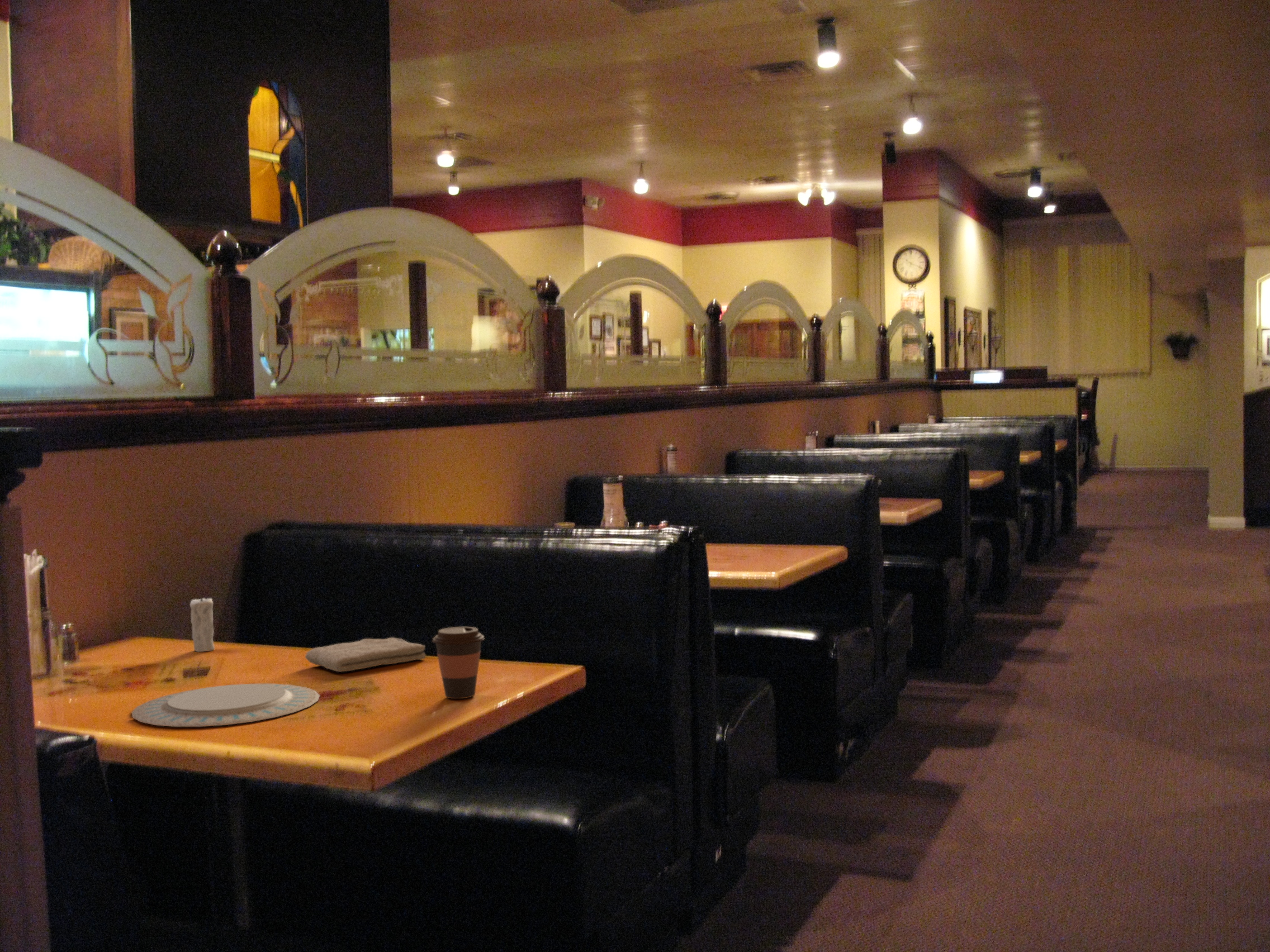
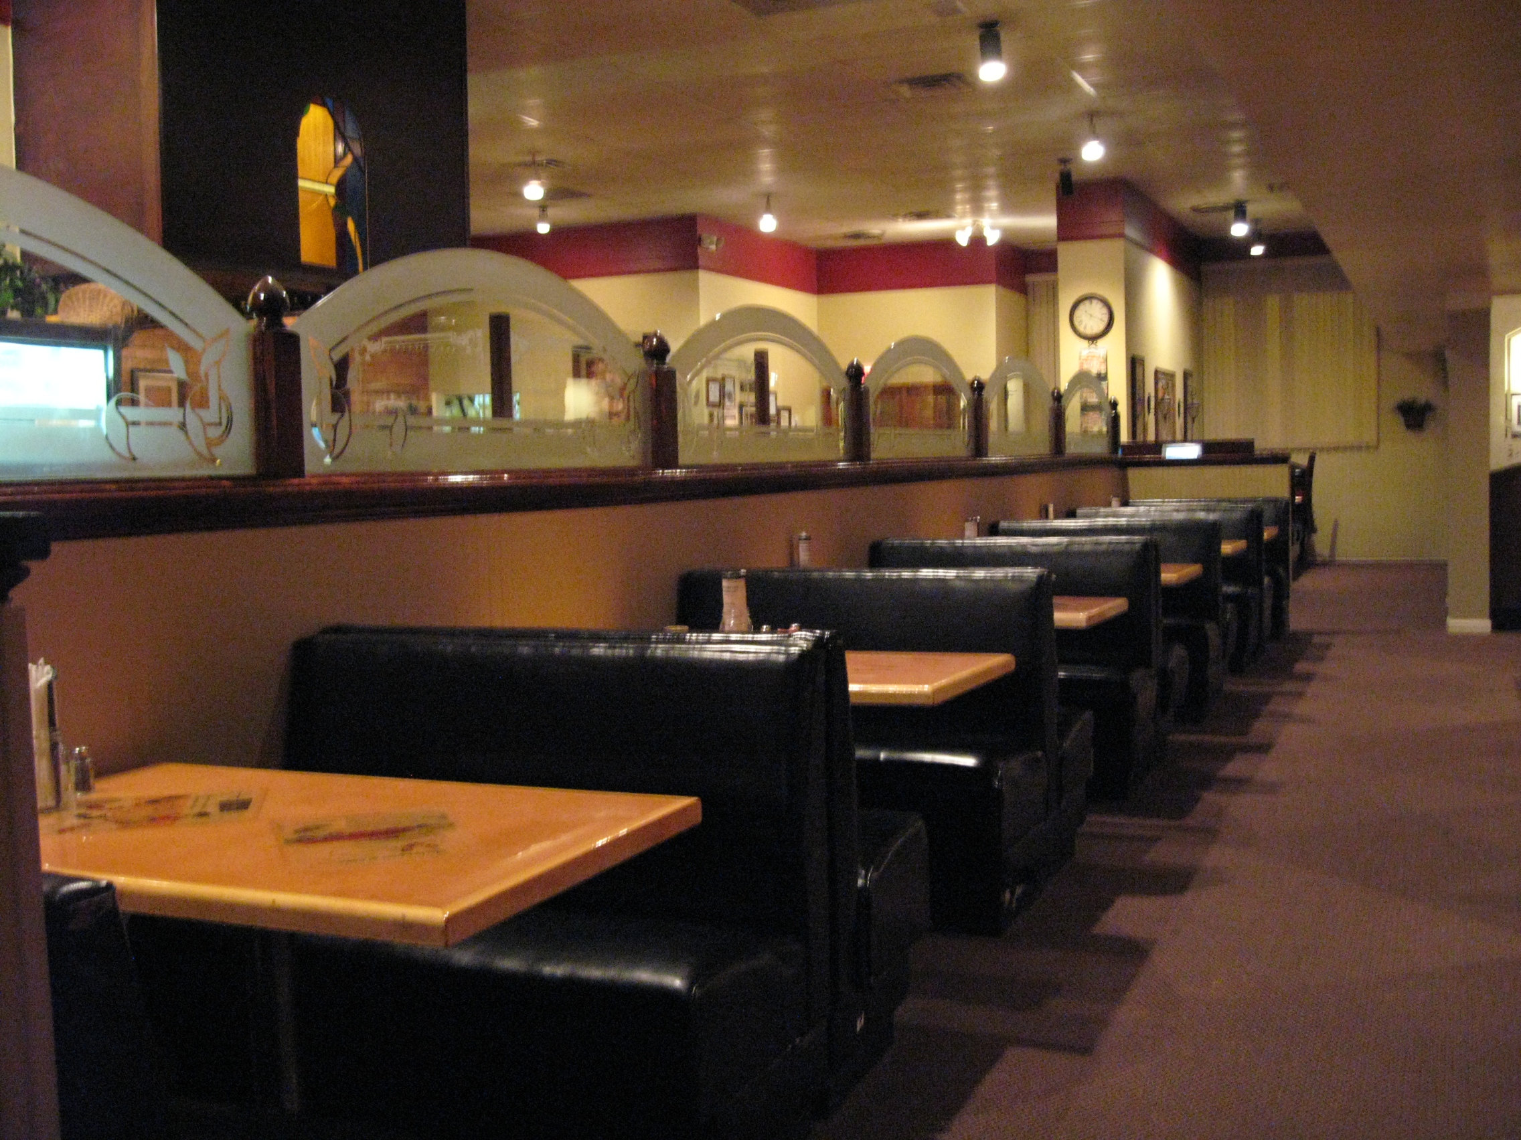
- chinaware (228, 700)
- candle (202, 620)
- coffee cup (459, 663)
- washcloth (367, 653)
